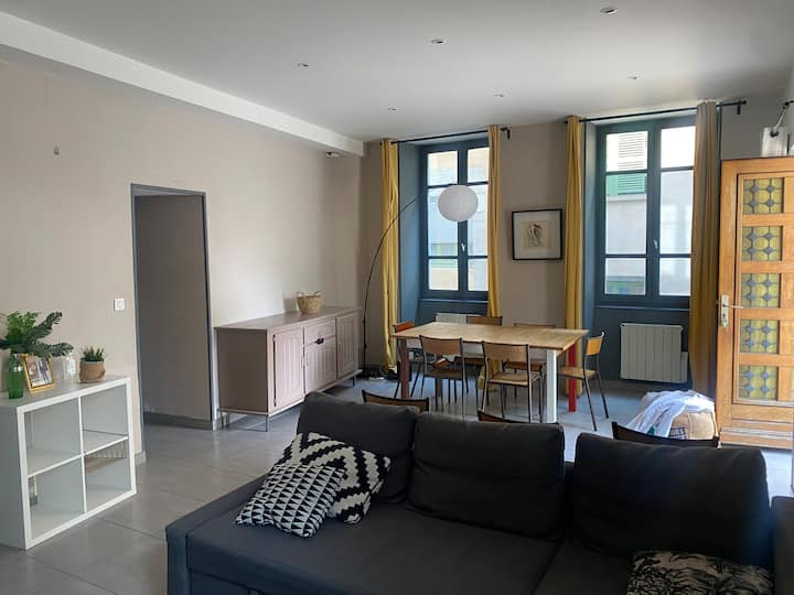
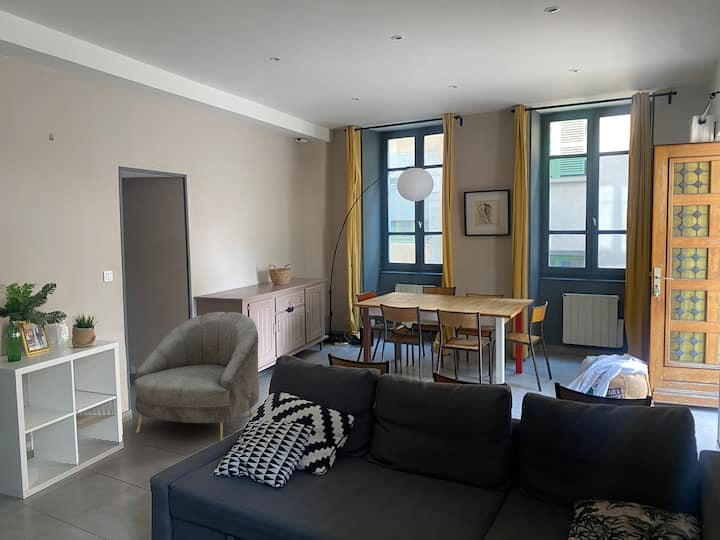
+ armchair (201, 371)
